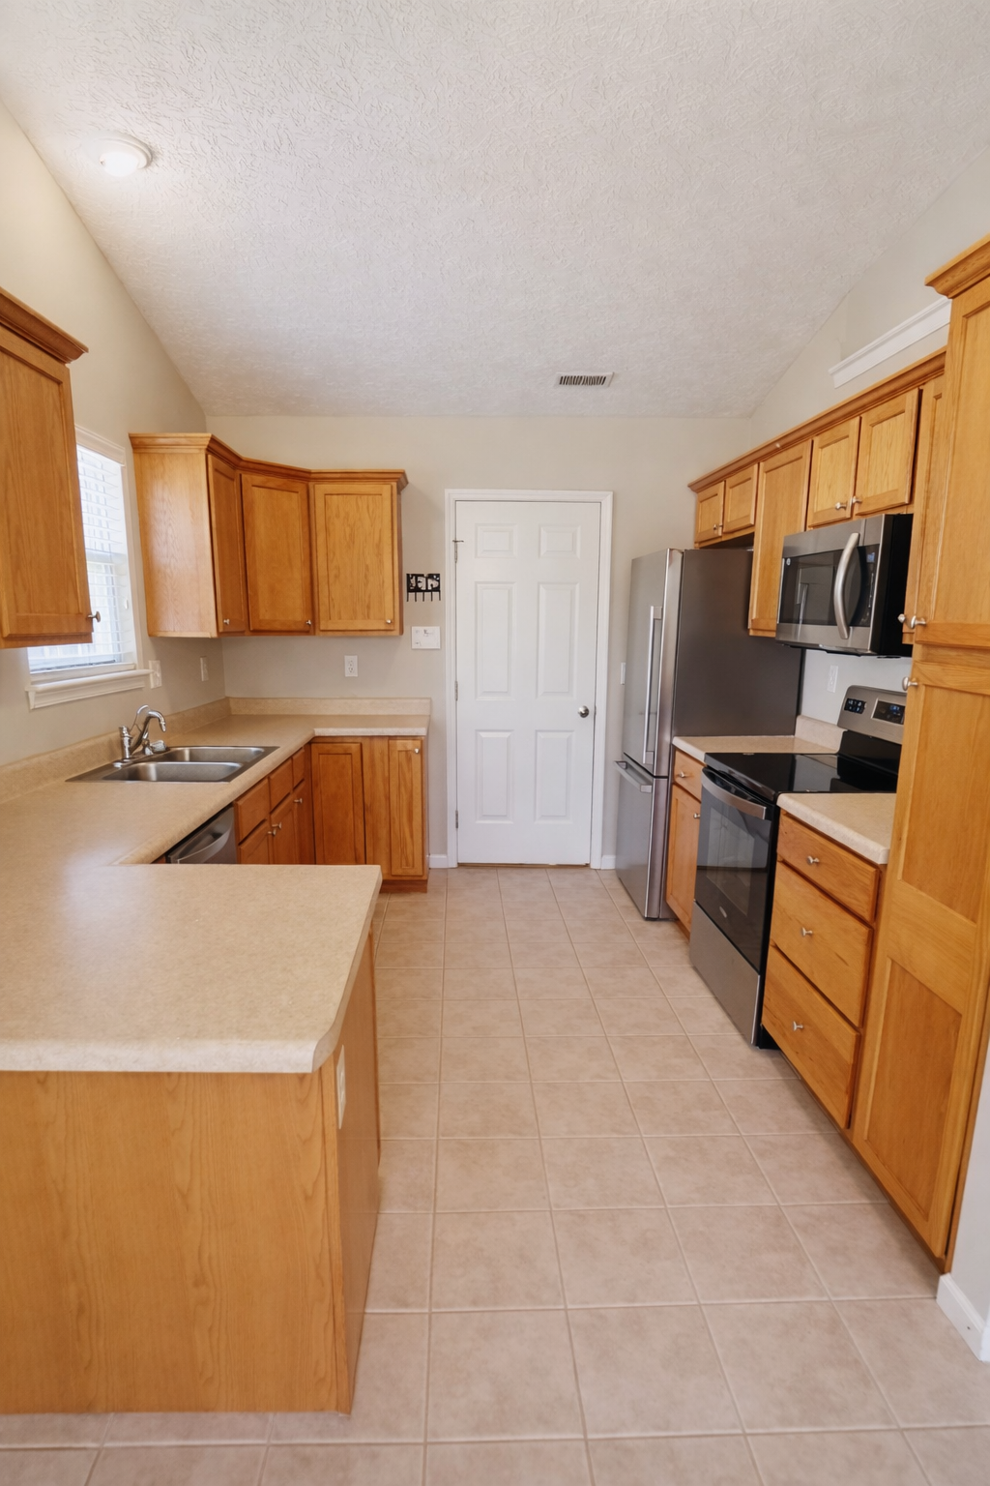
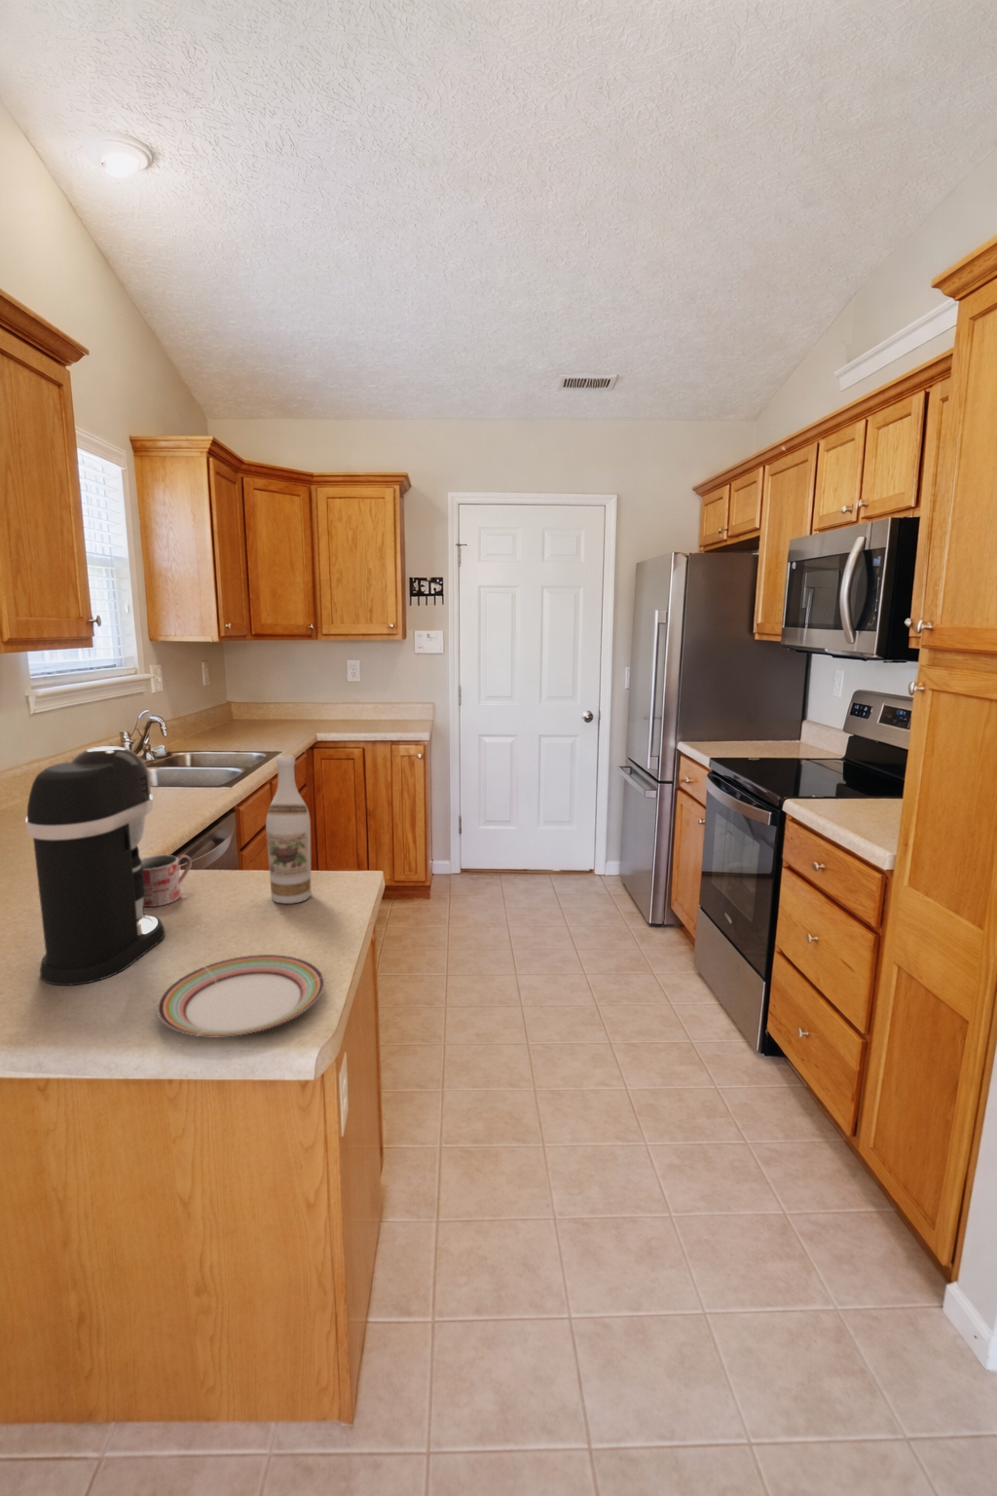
+ wine bottle (288, 827)
+ coffee maker (98, 854)
+ plate (245, 996)
+ mug (165, 877)
